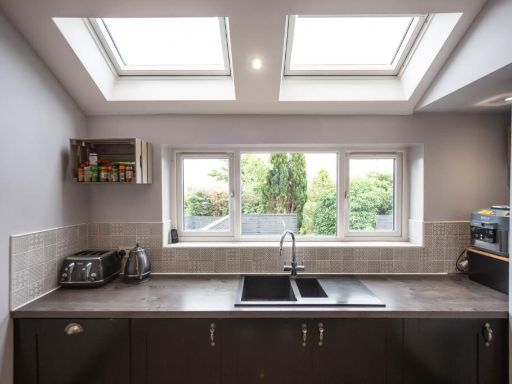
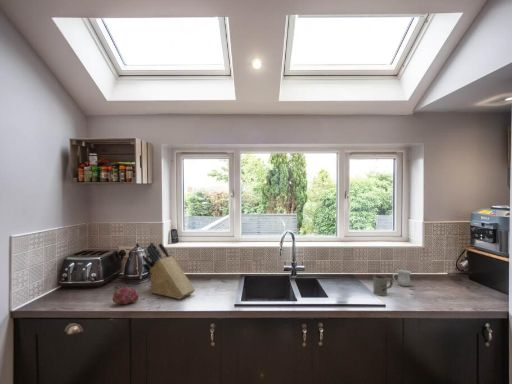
+ fruit (125, 295)
+ mug (383, 284)
+ mug (401, 278)
+ knife block (167, 267)
